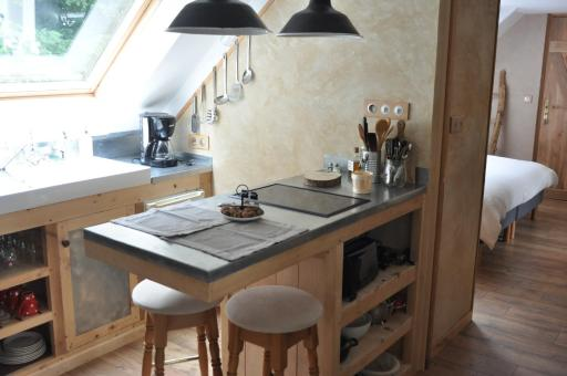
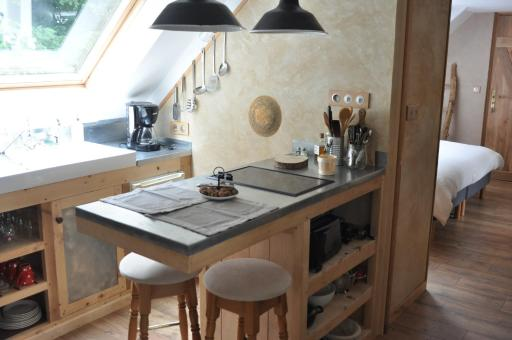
+ decorative plate (263, 116)
